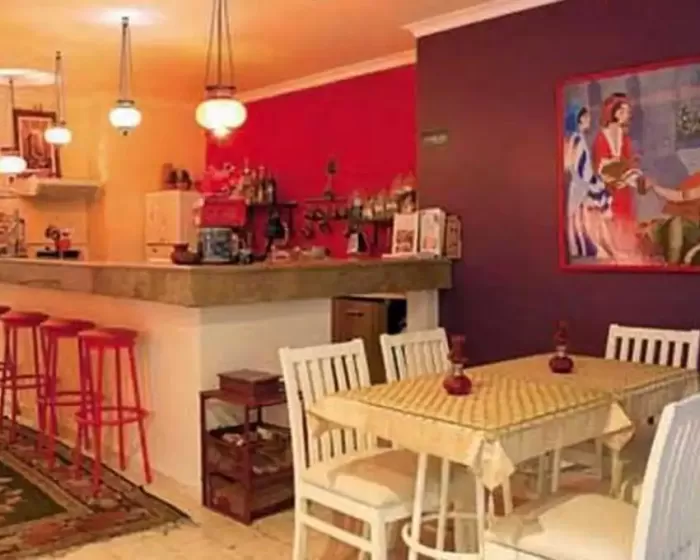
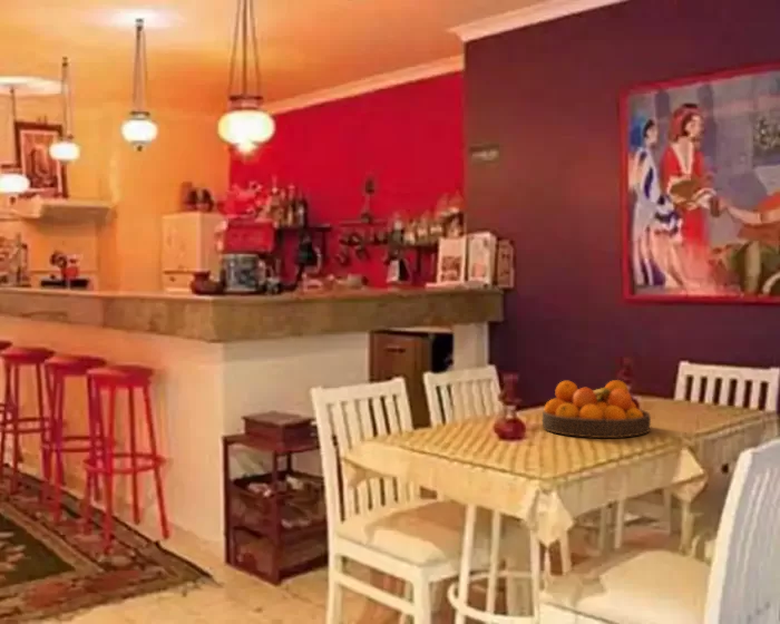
+ fruit bowl (595, 404)
